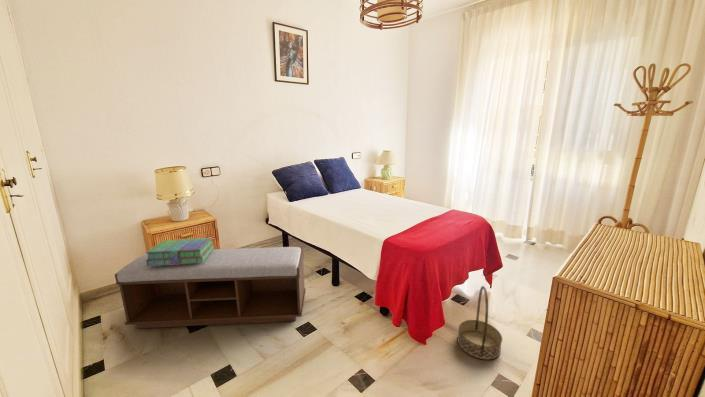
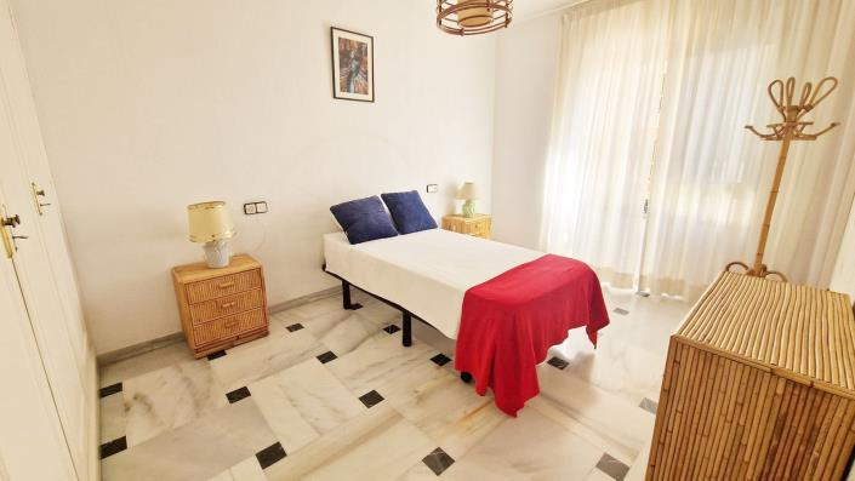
- bench (221, 284)
- basket (478, 317)
- stack of books (181, 251)
